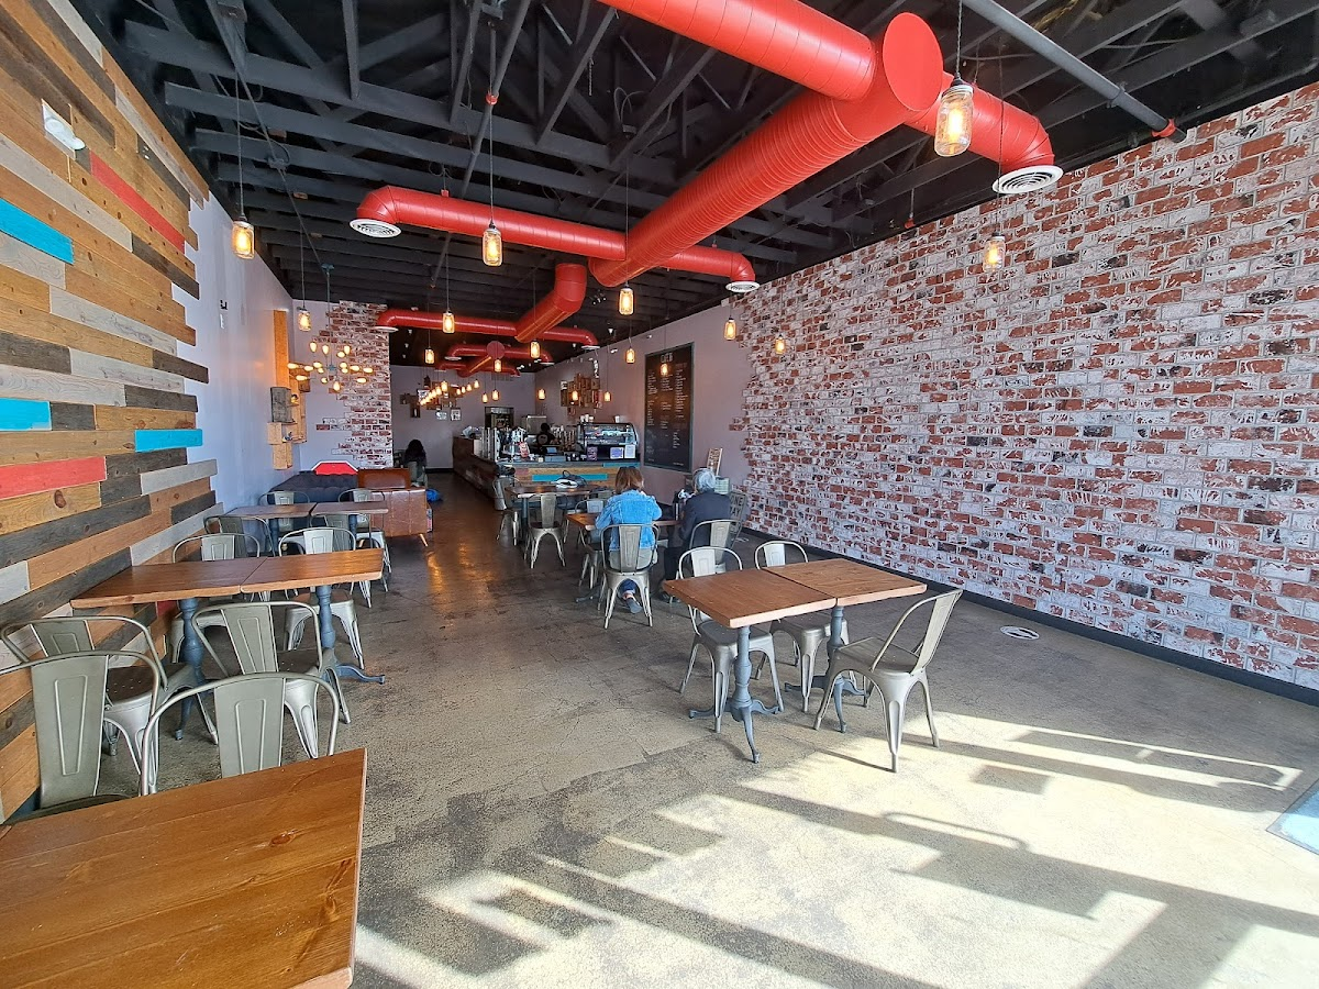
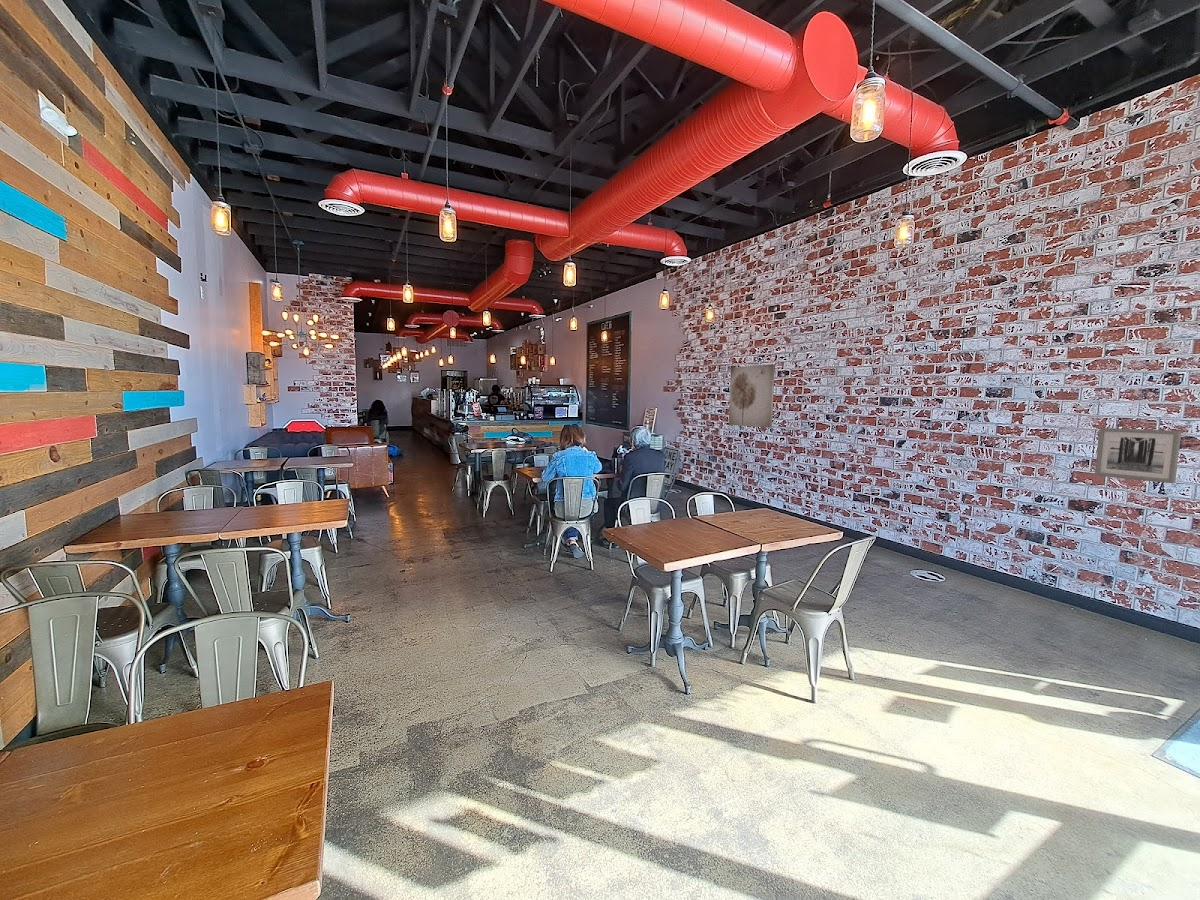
+ wall art (1135, 454)
+ wall art (750, 396)
